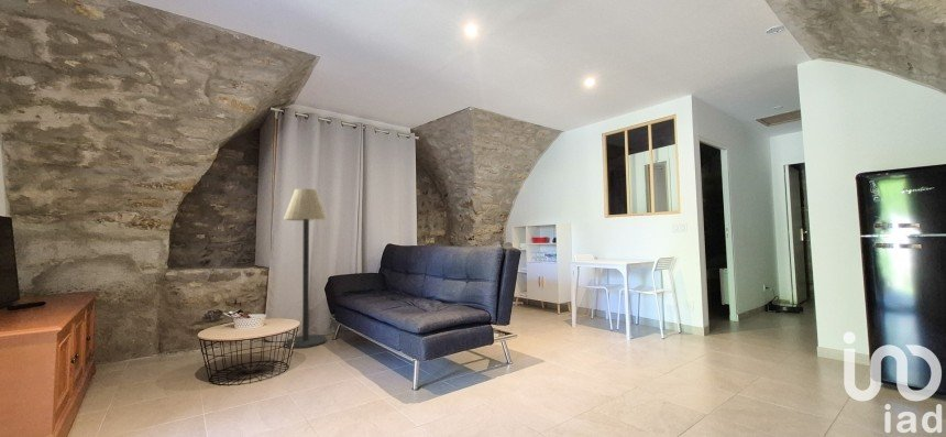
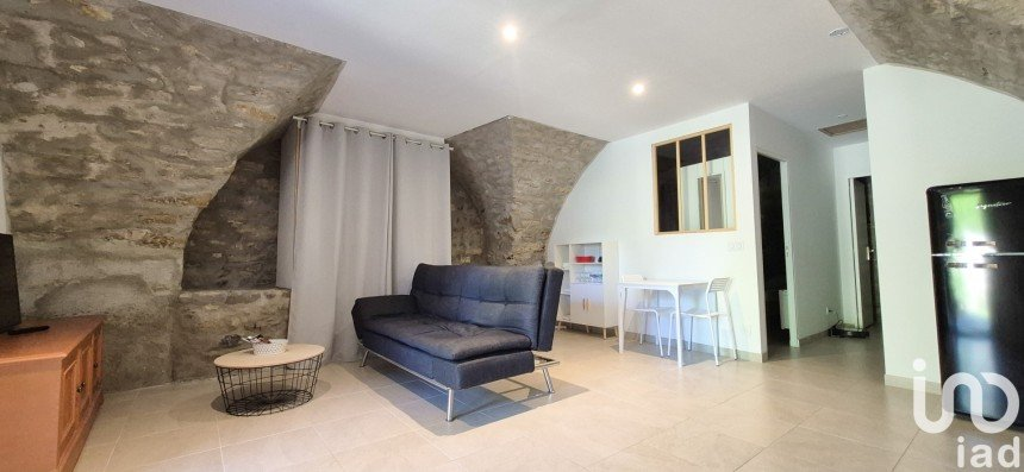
- floor lamp (306, 265)
